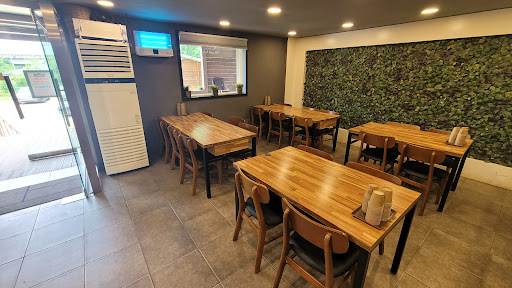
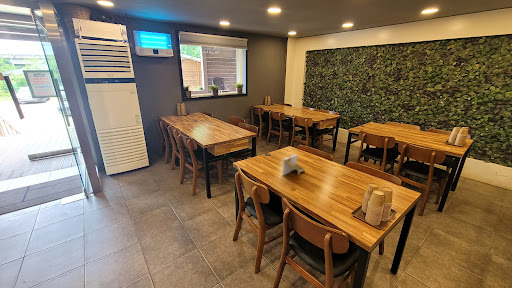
+ napkin holder (294, 165)
